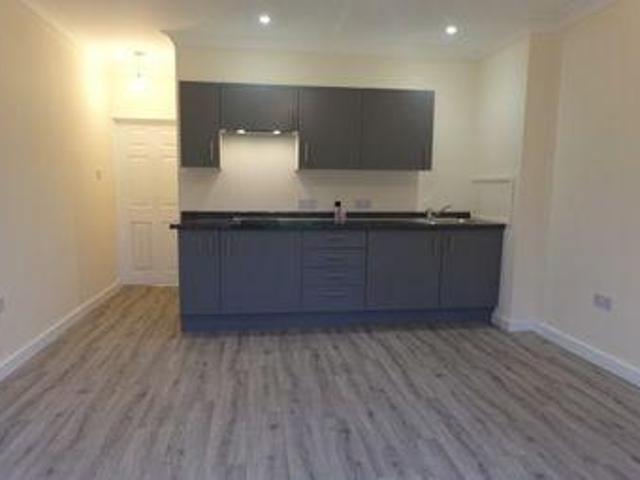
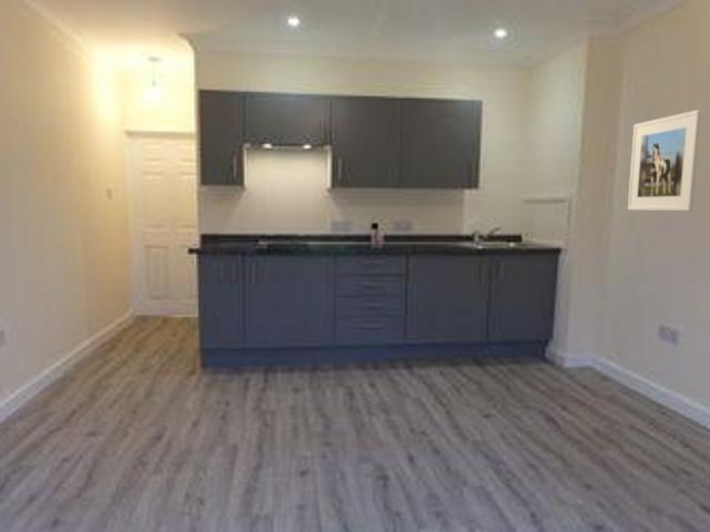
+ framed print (660, 164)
